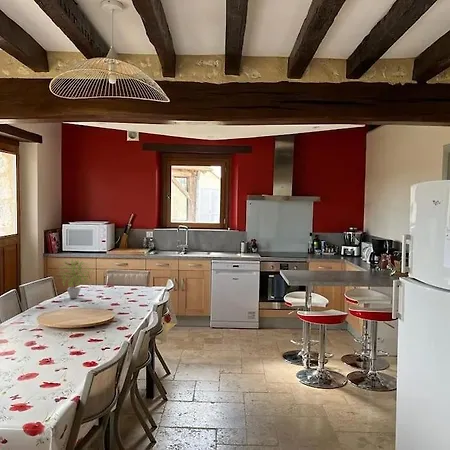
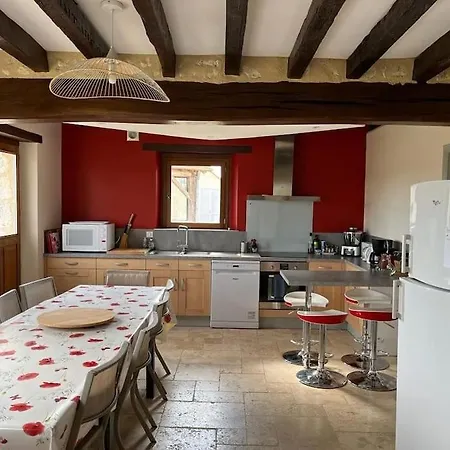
- potted plant (76, 276)
